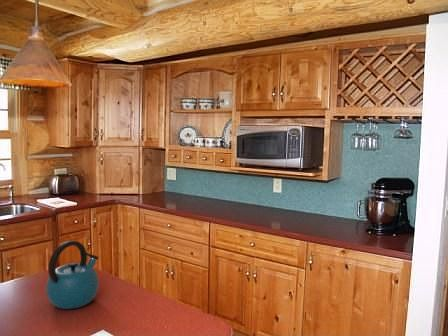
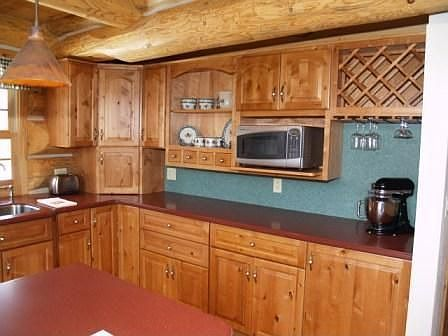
- kettle (75, 270)
